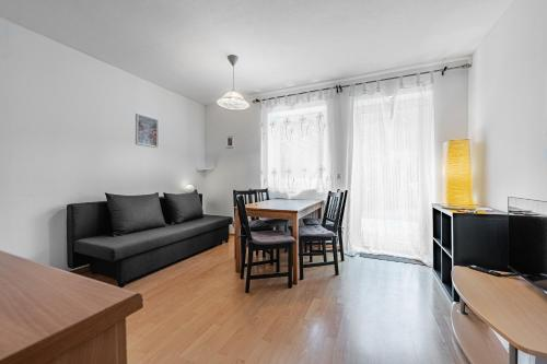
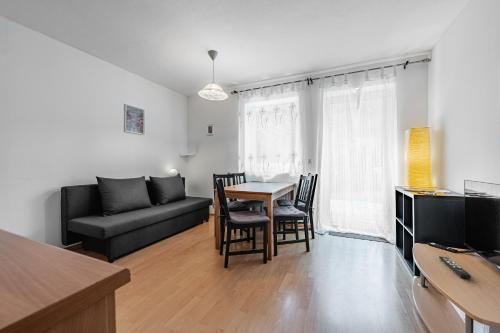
+ remote control (453, 266)
